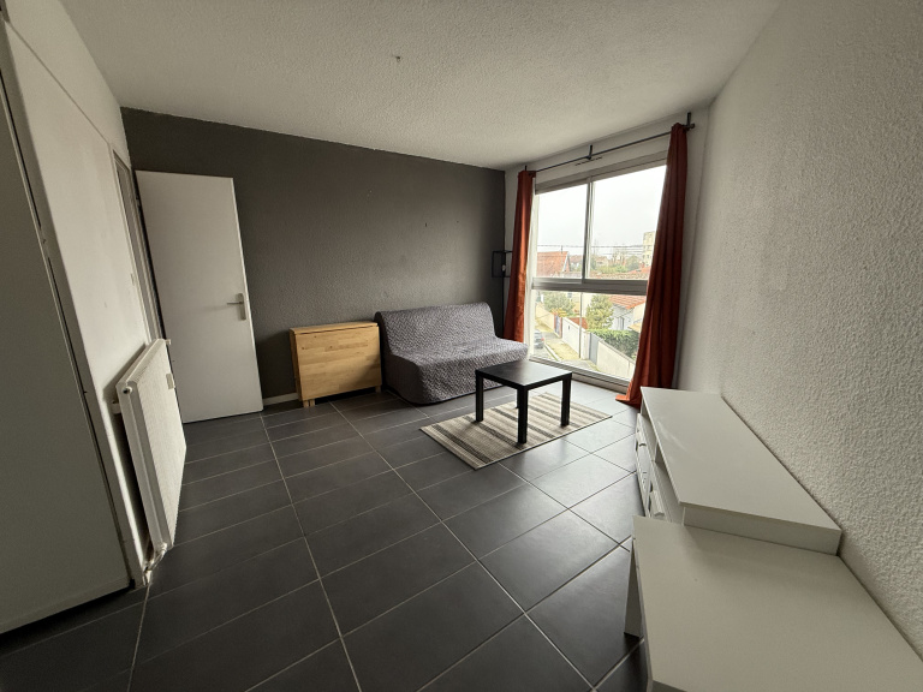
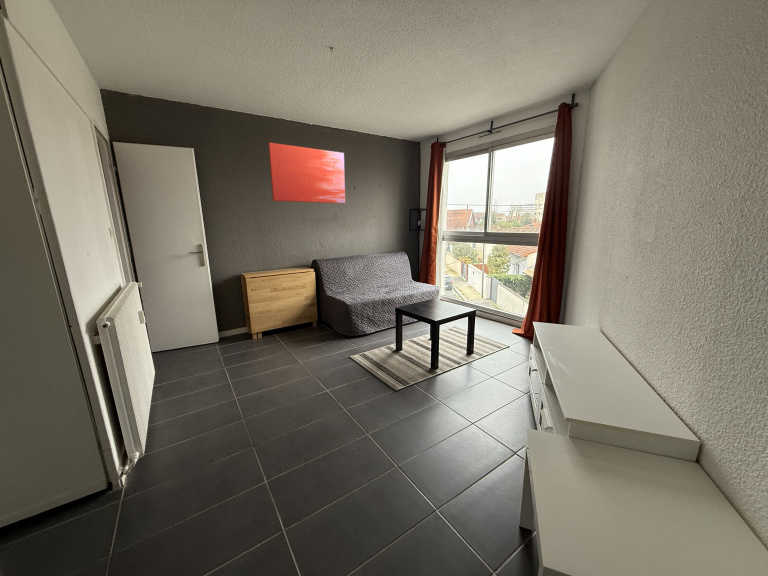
+ wall art (309, 175)
